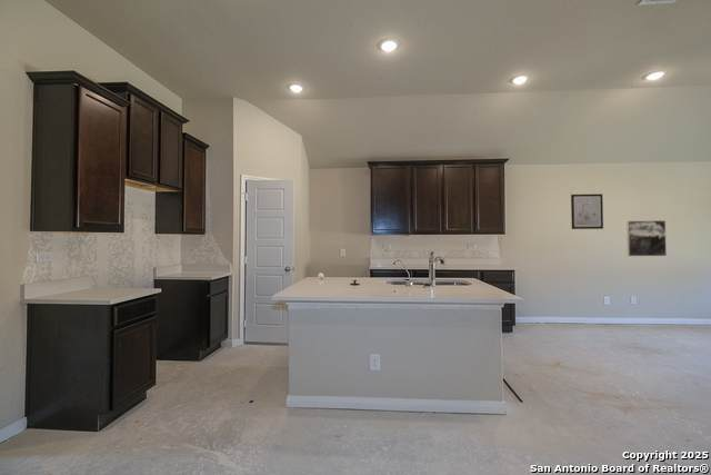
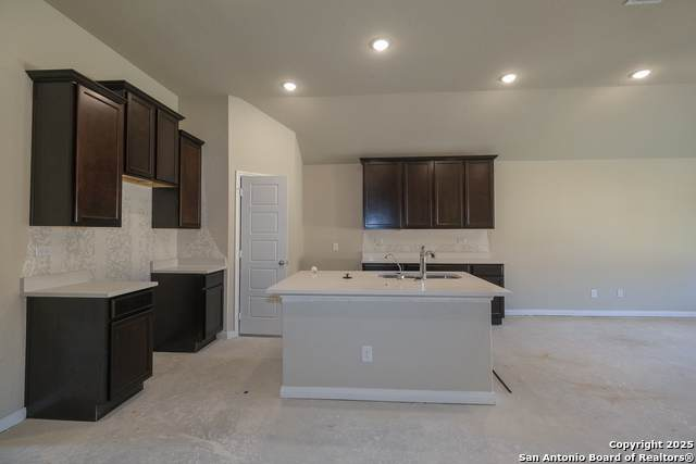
- wall art (587, 211)
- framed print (645, 238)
